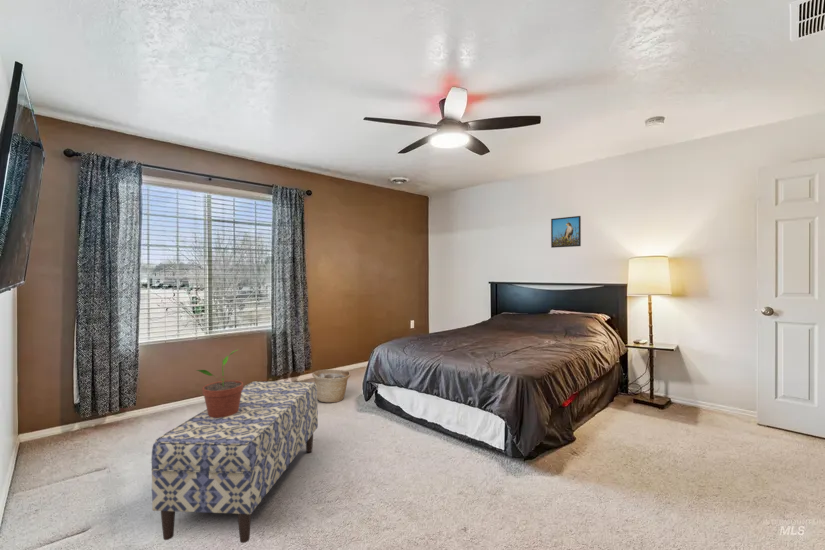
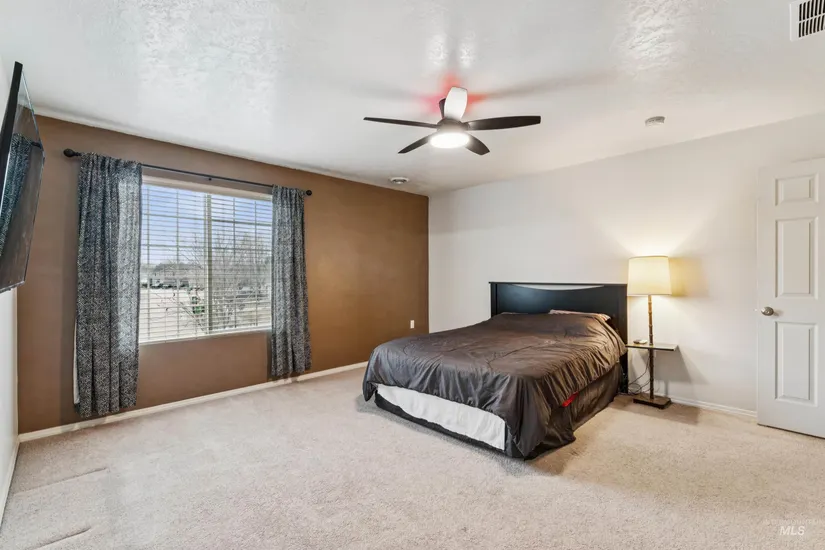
- bench (252, 445)
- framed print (565, 232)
- basket (331, 384)
- potted plant (223, 381)
